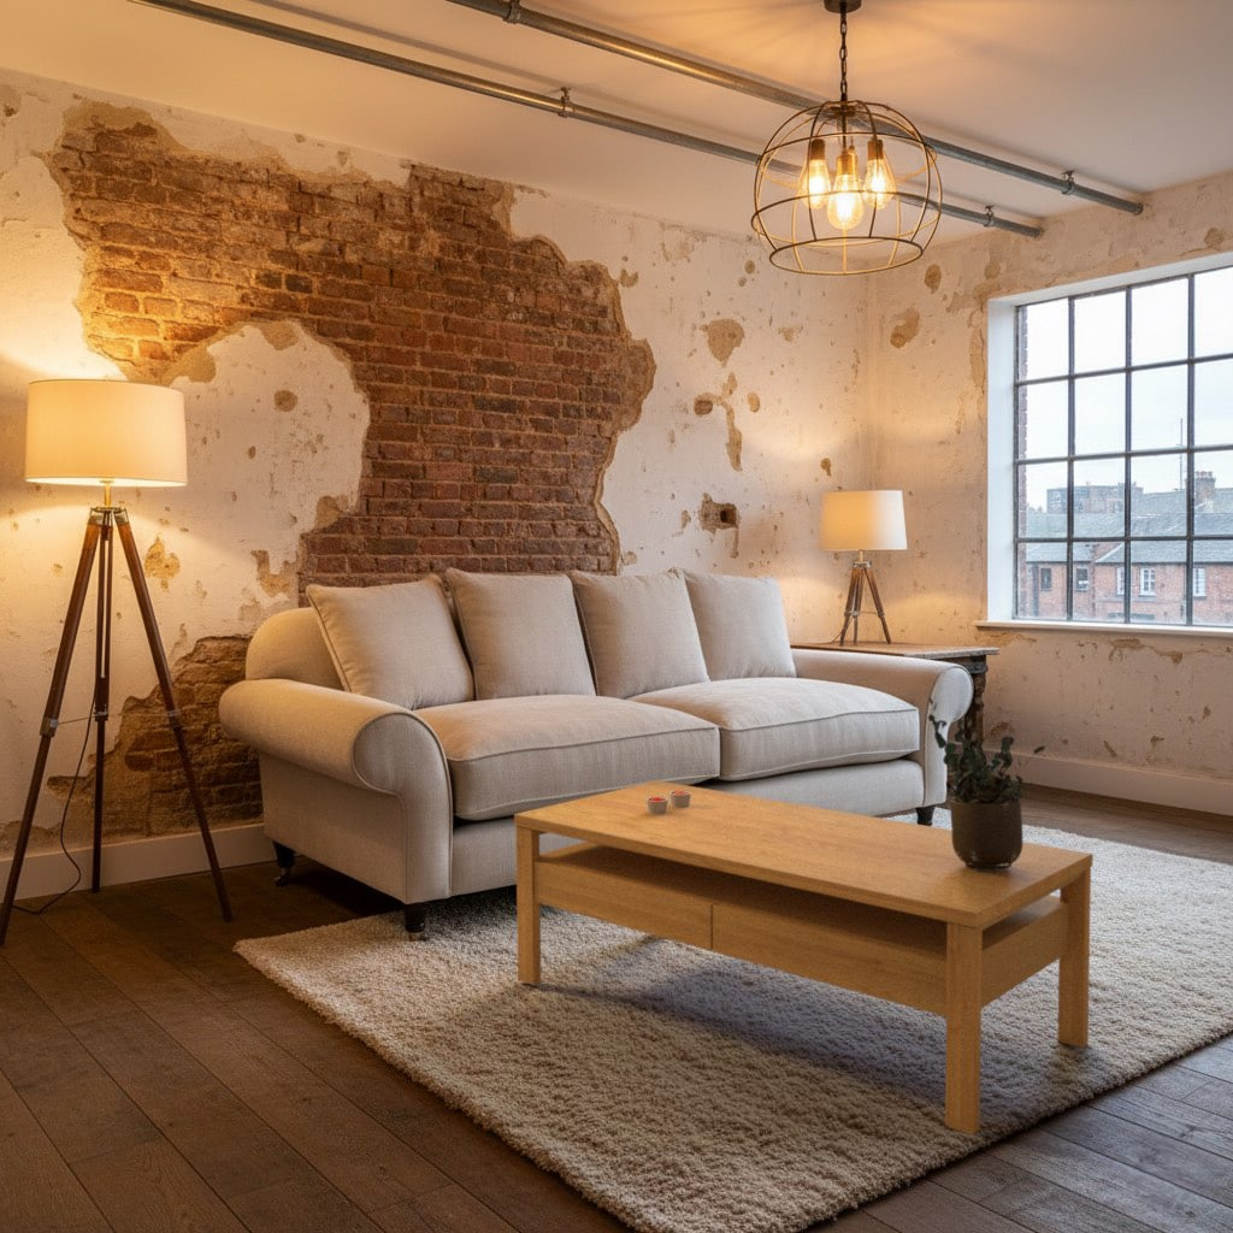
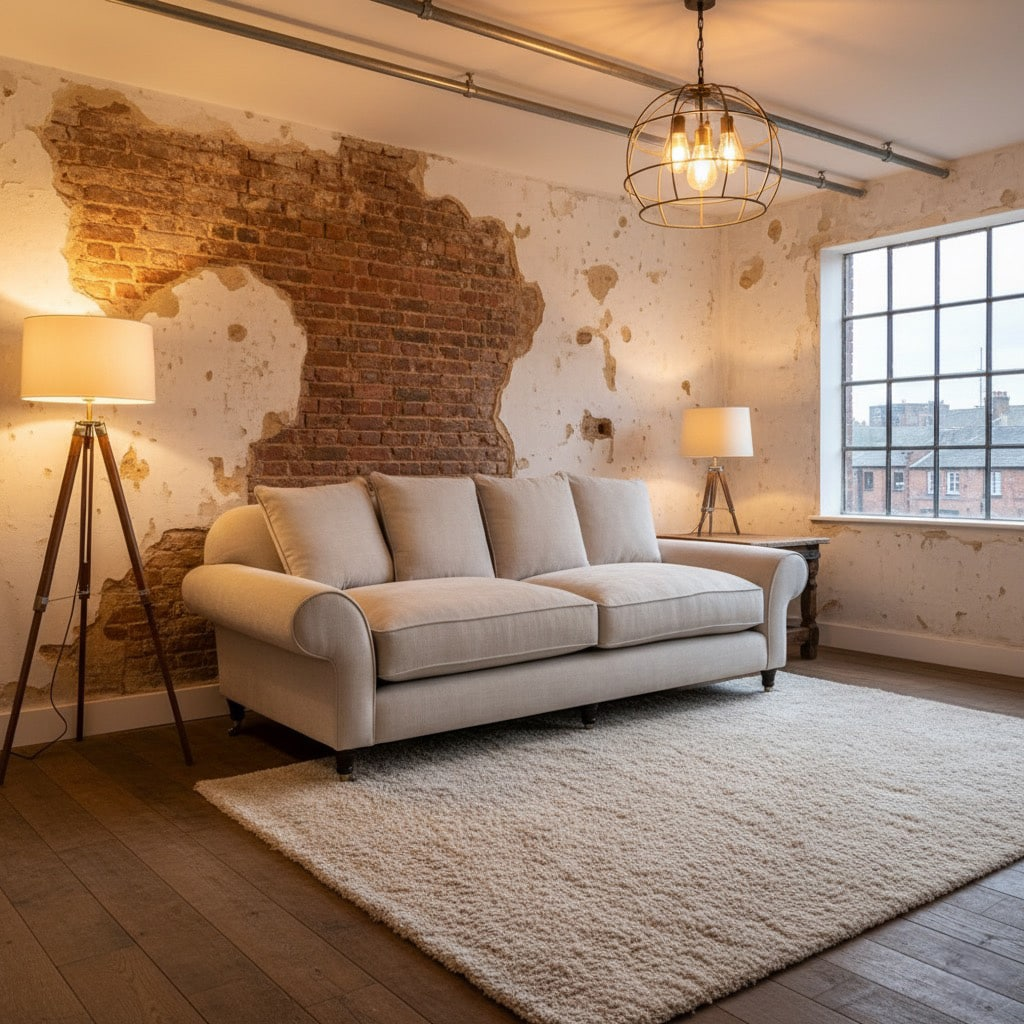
- candle (669, 800)
- coffee table (781, 921)
- potted plant (977, 779)
